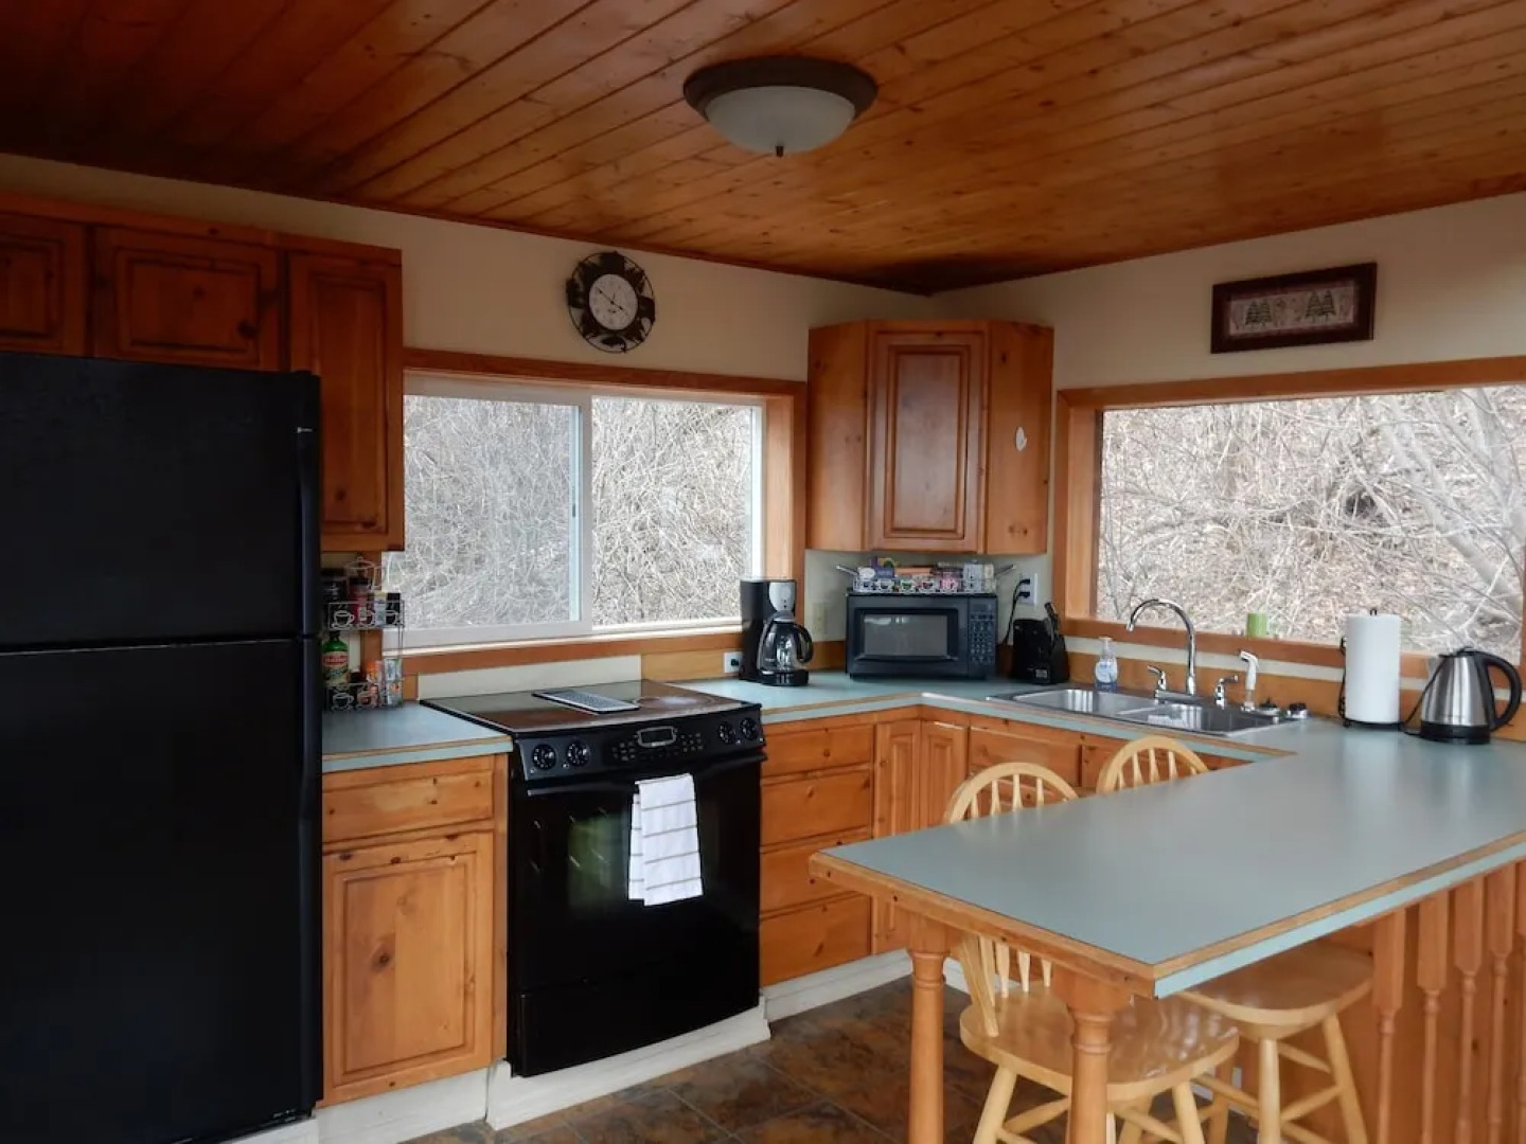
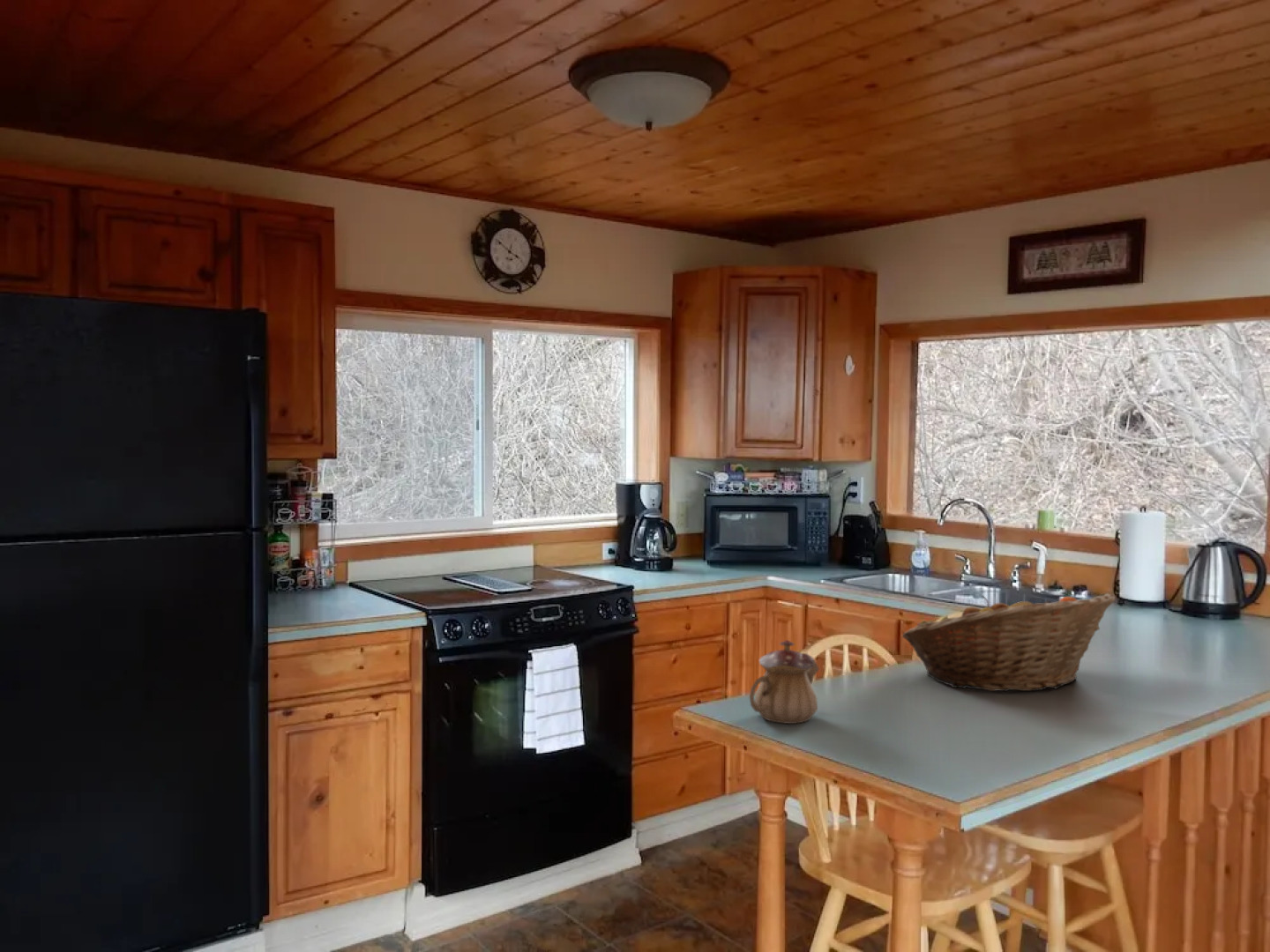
+ fruit basket (1008, 633)
+ teapot (783, 679)
